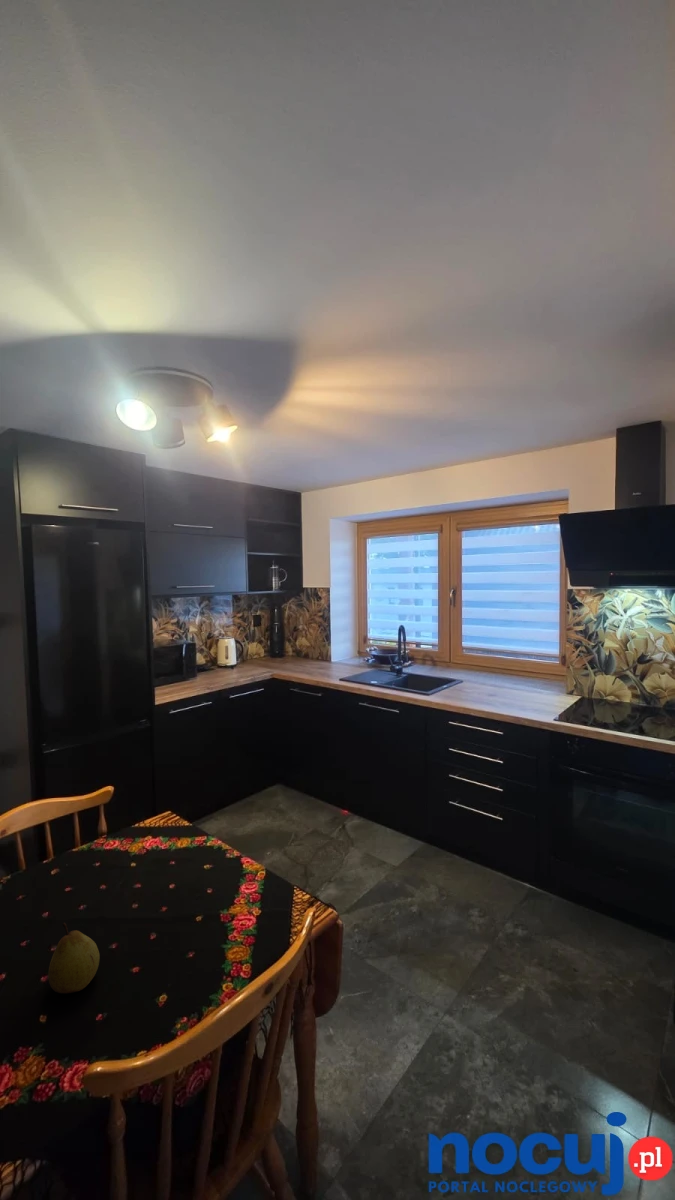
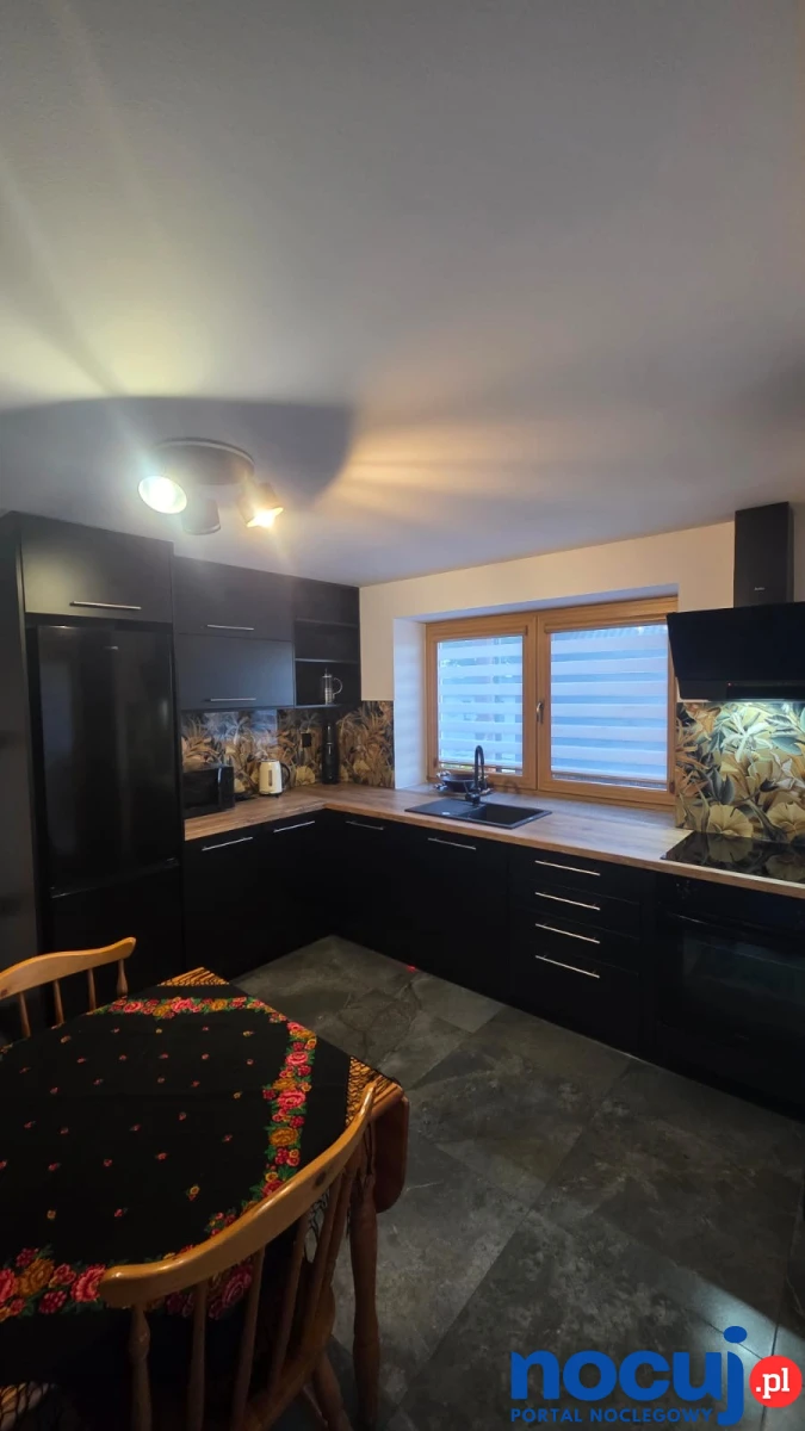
- fruit (74, 954)
